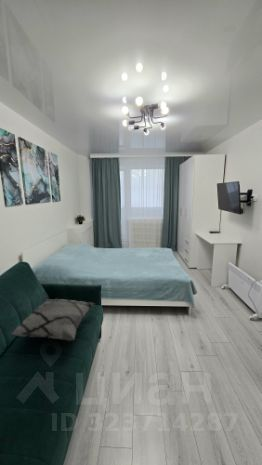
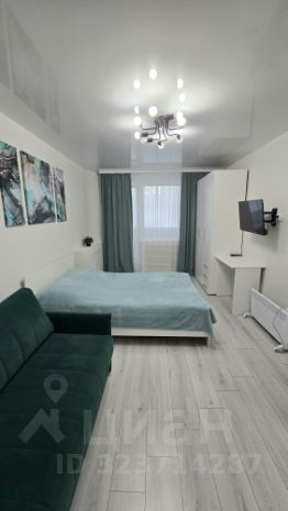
- decorative pillow (57, 316)
